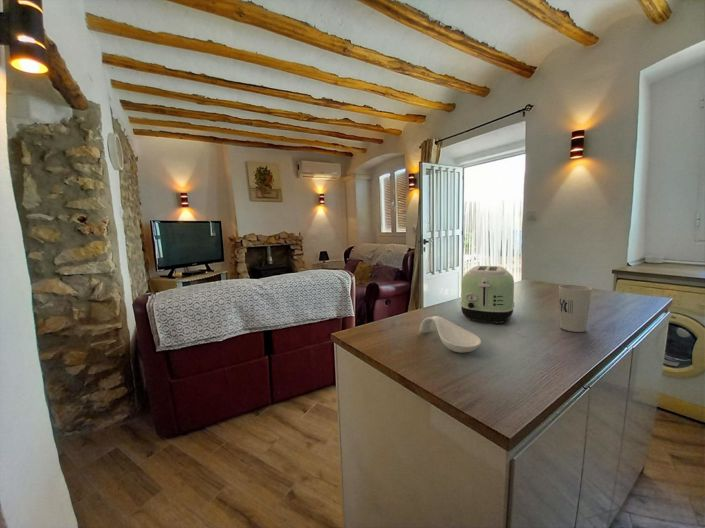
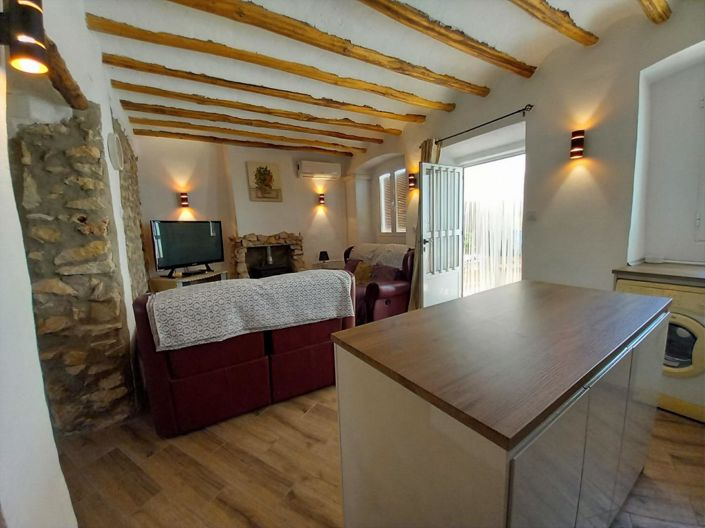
- spoon rest (446, 332)
- cup (573, 308)
- toaster (486, 292)
